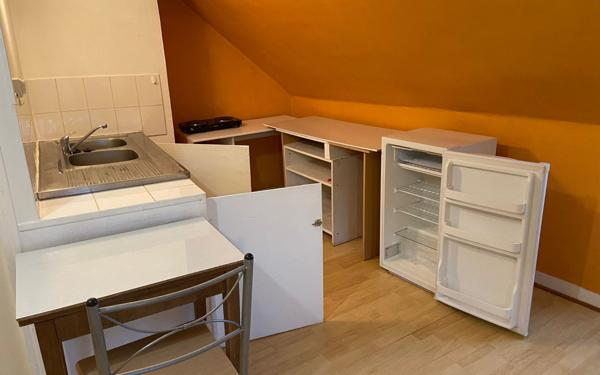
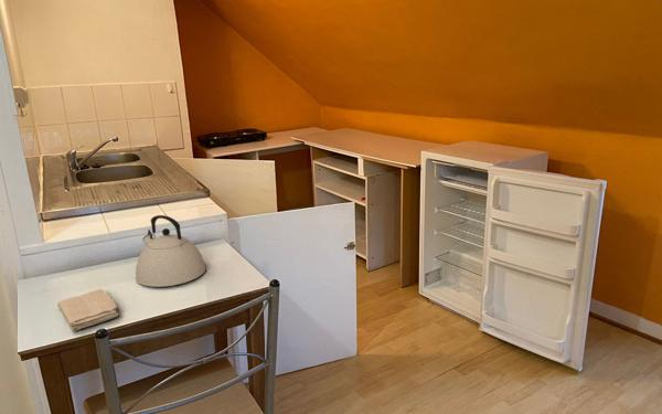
+ kettle (167, 244)
+ washcloth (87, 307)
